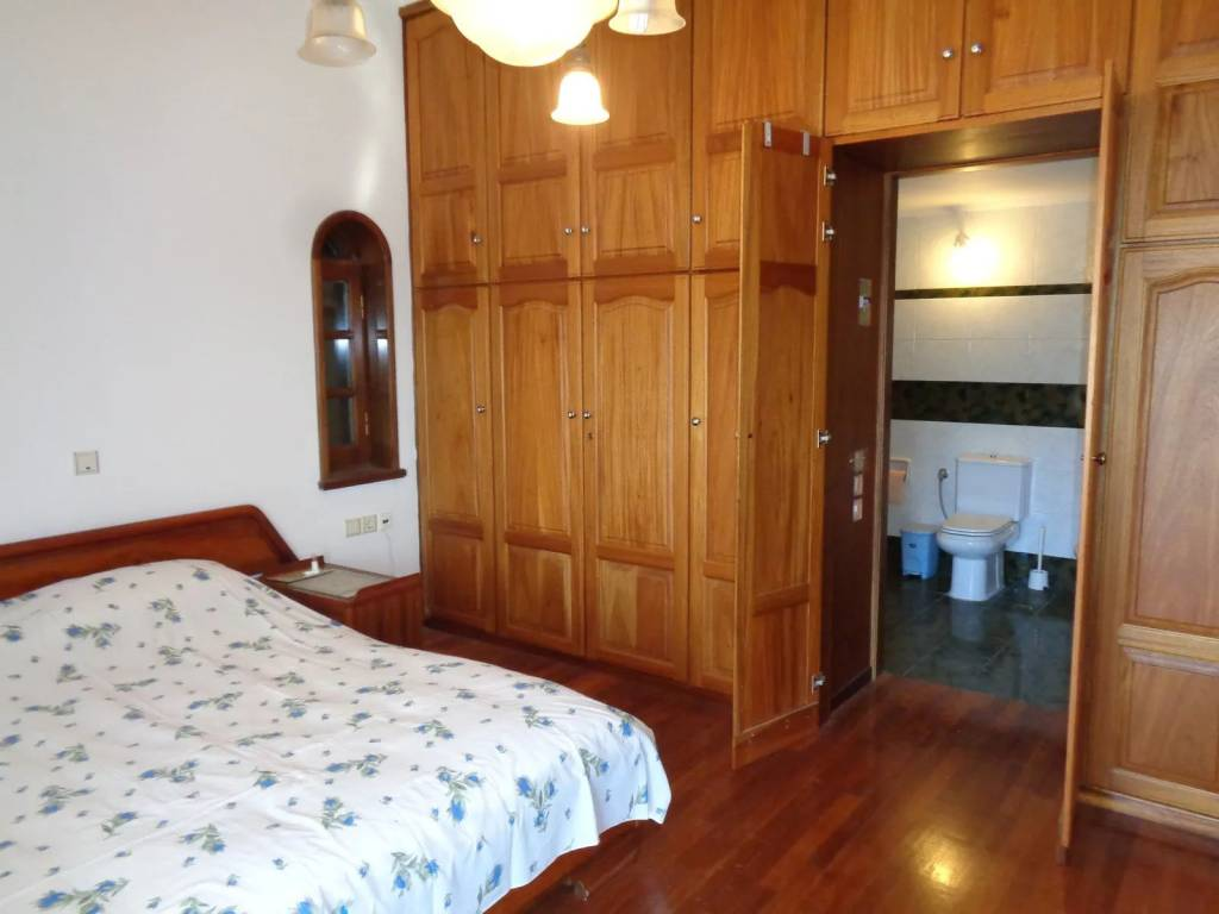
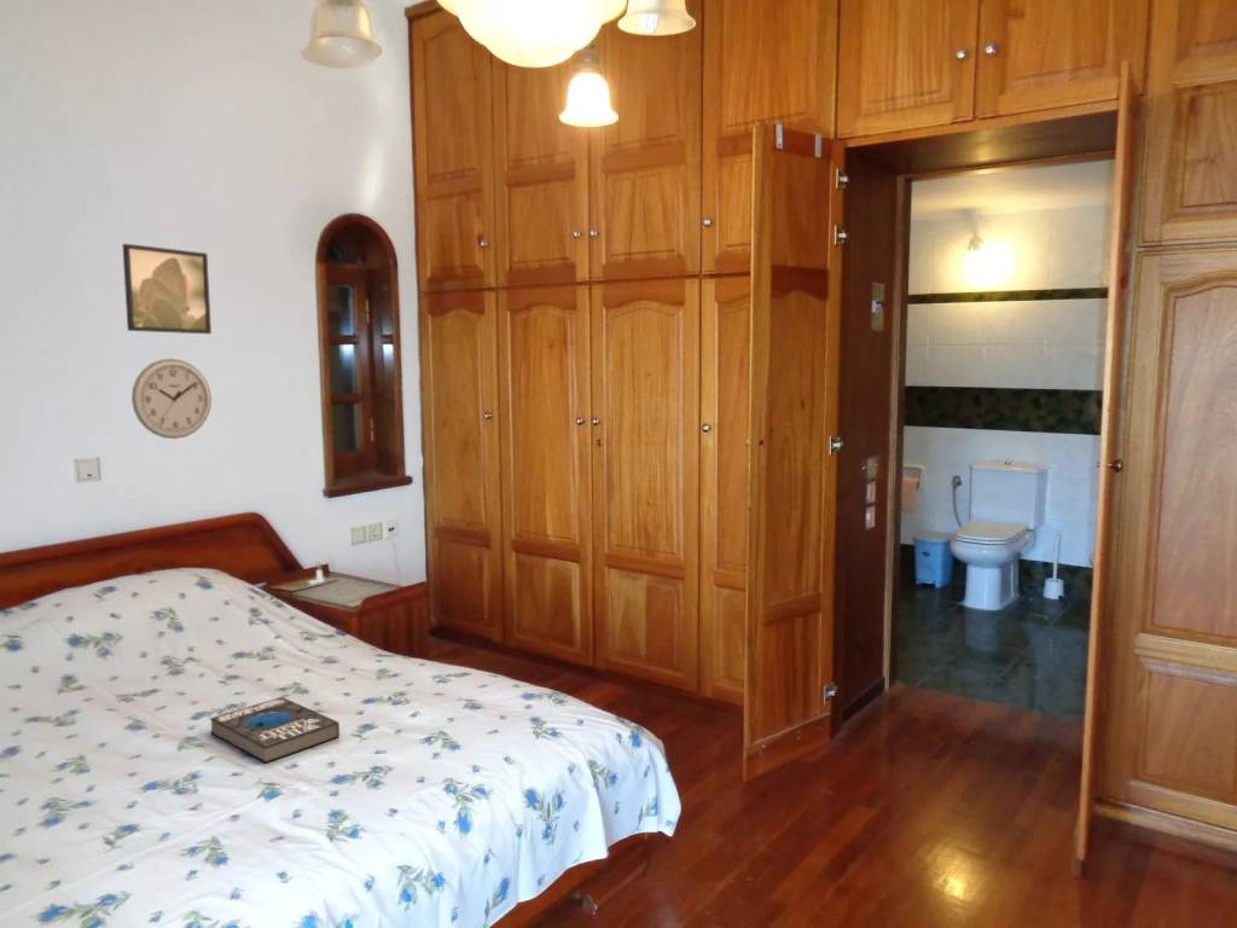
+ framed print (168, 290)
+ wall clock (174, 399)
+ book (274, 726)
